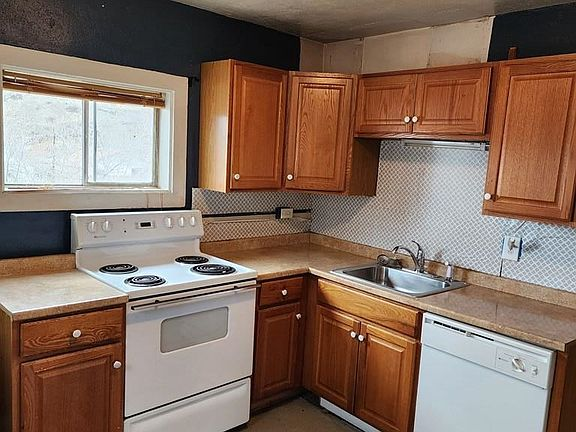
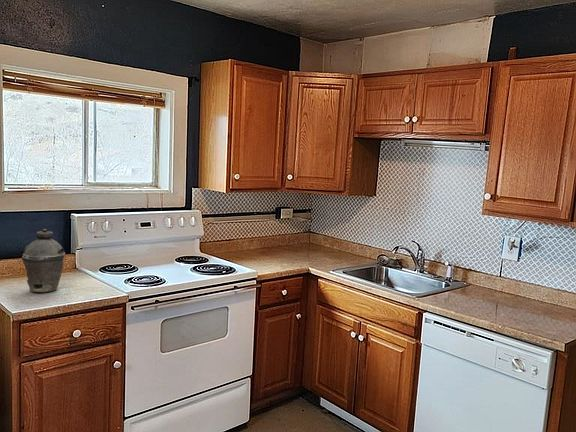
+ kettle (43, 259)
